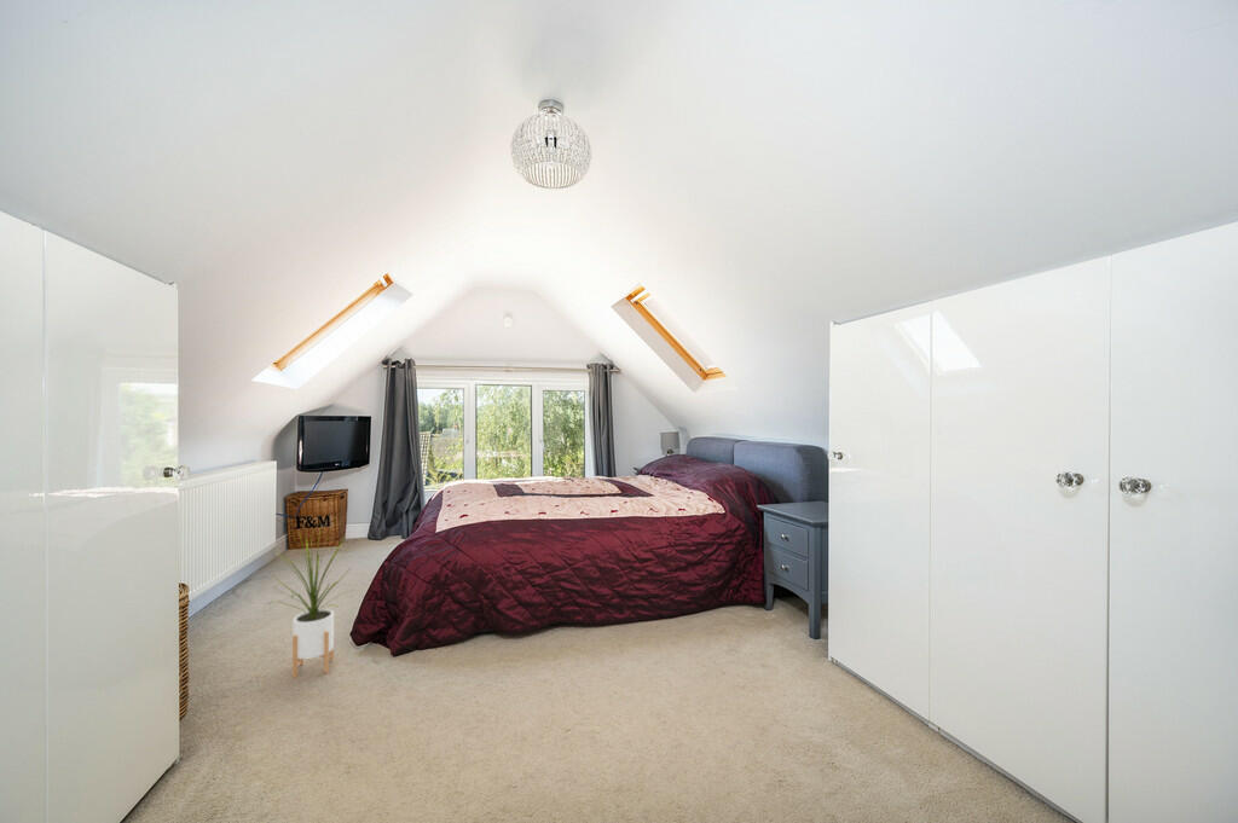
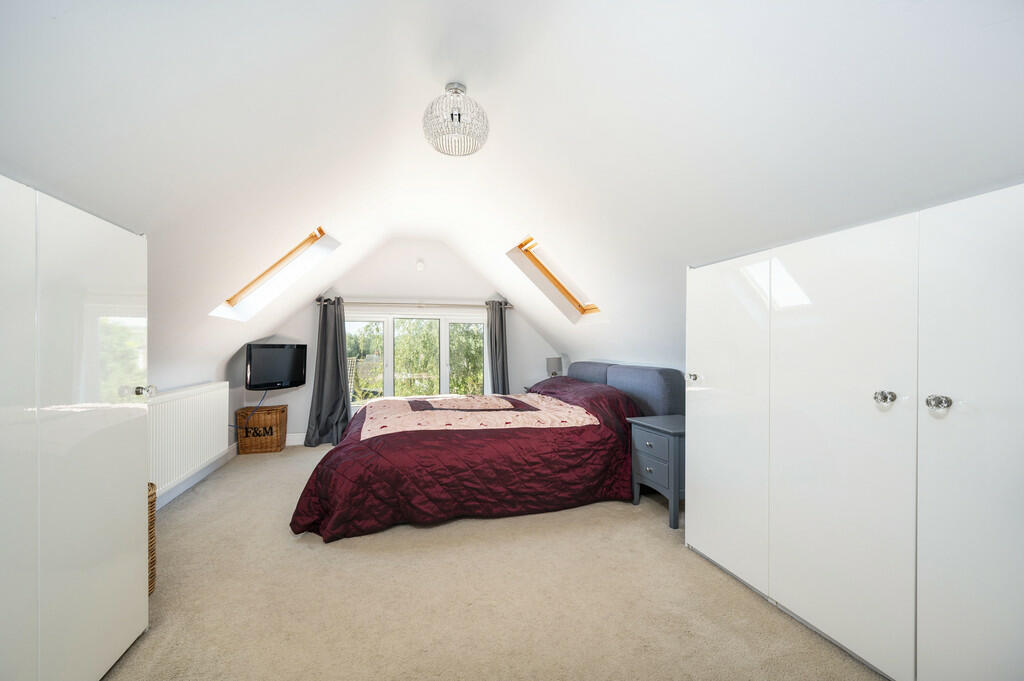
- house plant (313, 599)
